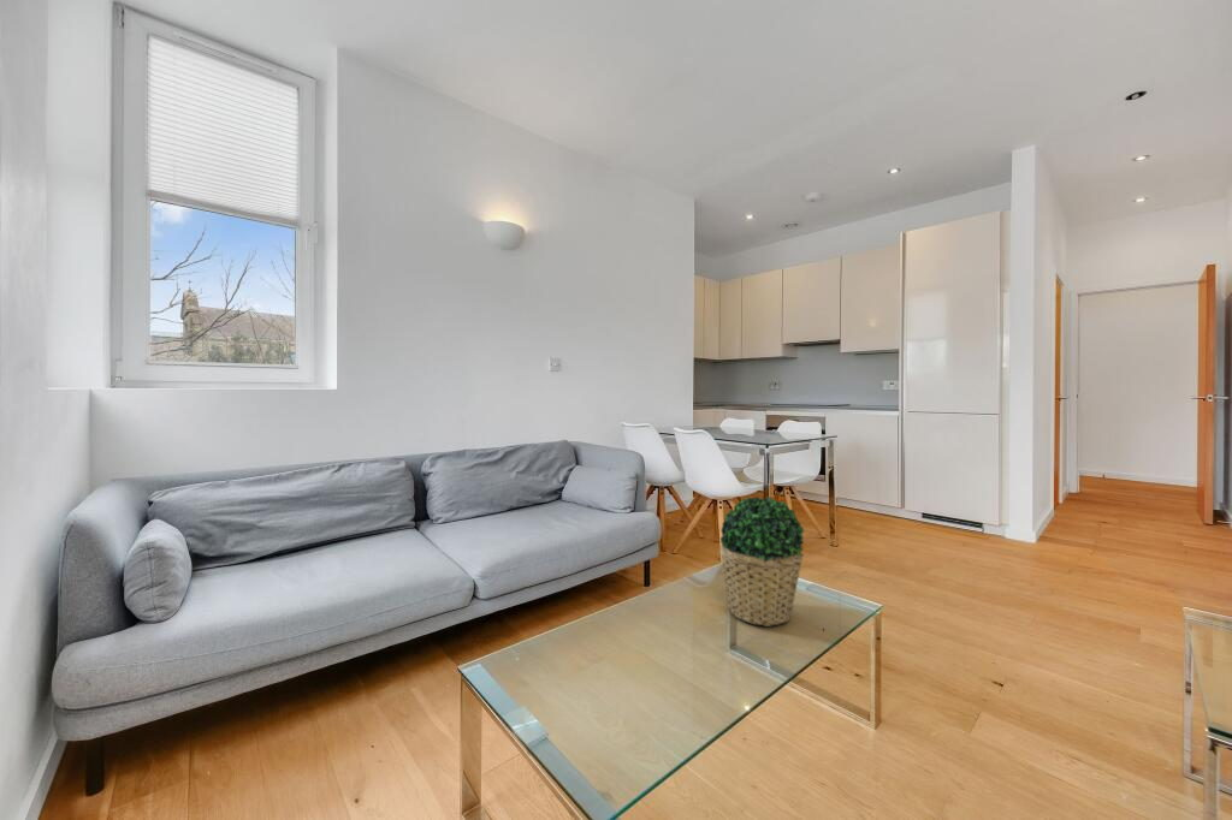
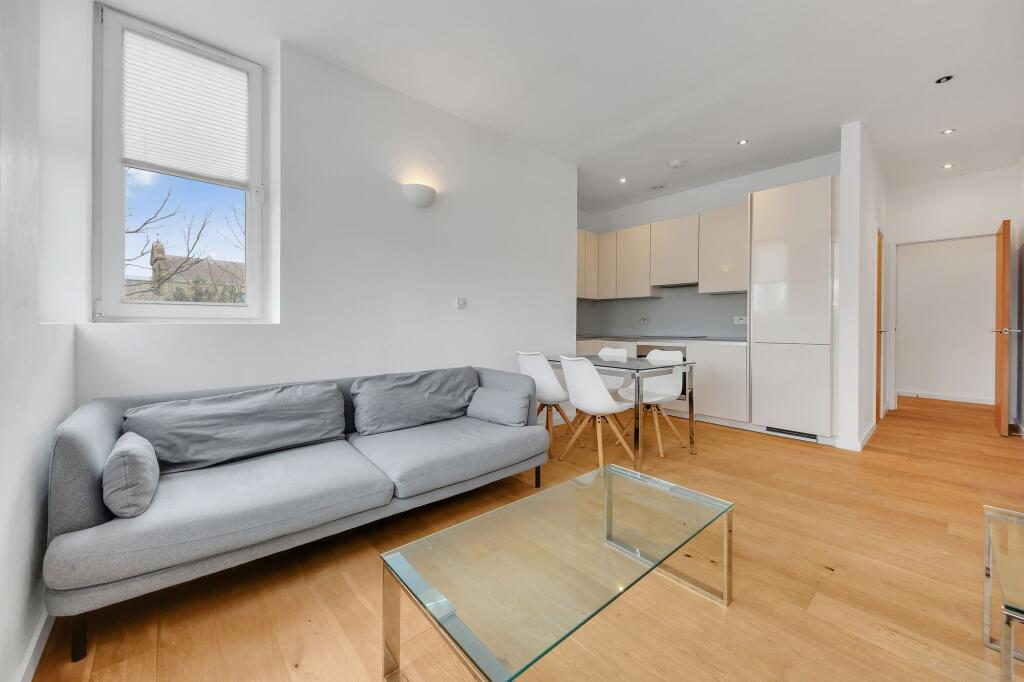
- potted plant (760, 555)
